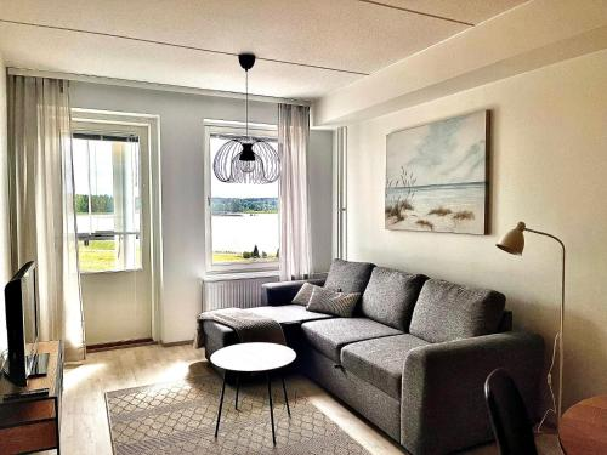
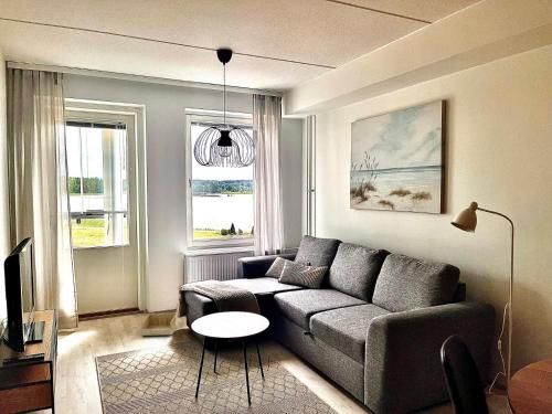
+ storage bin (159, 323)
